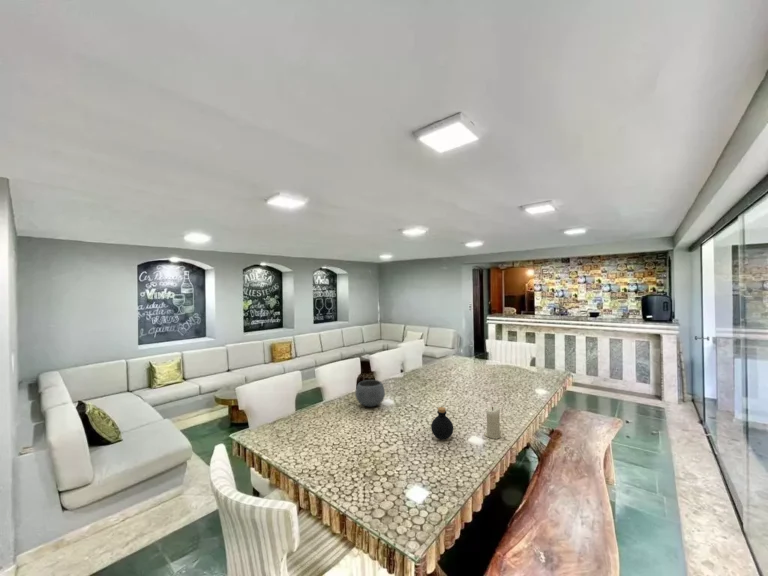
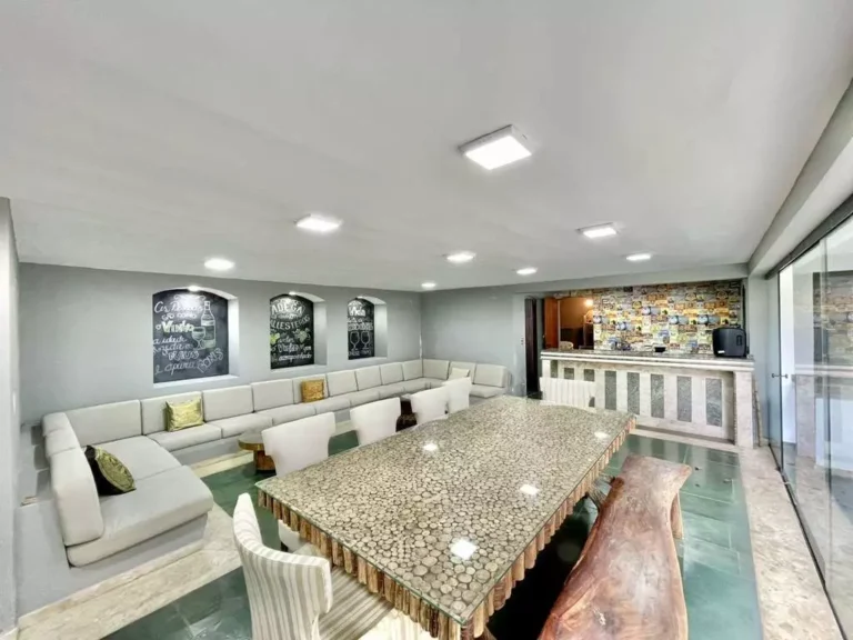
- candle (492, 421)
- bottle (442, 423)
- bowl (370, 393)
